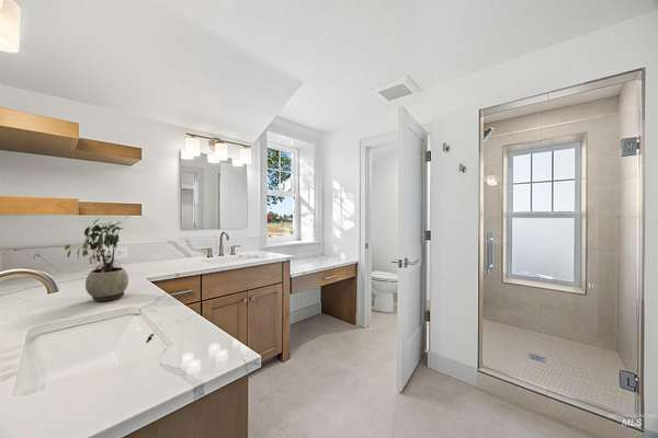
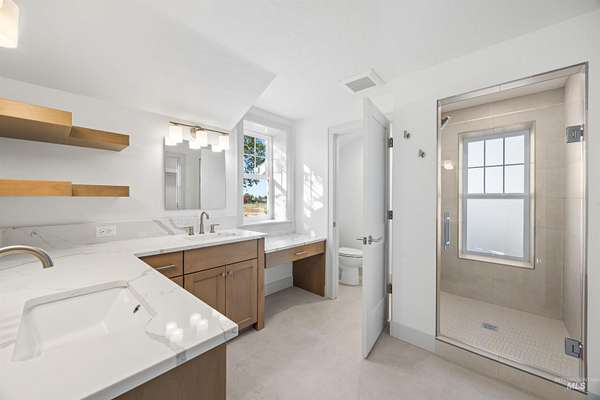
- potted plant (99, 260)
